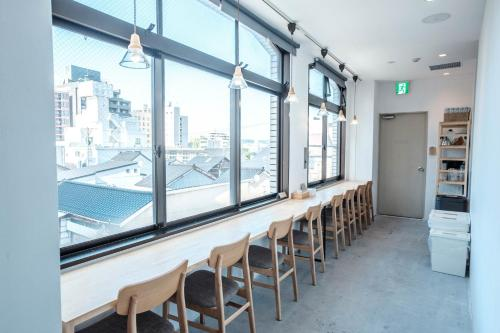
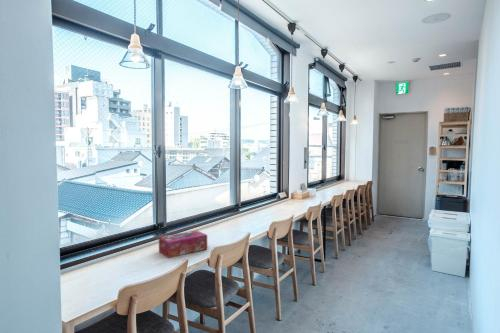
+ tissue box (183, 243)
